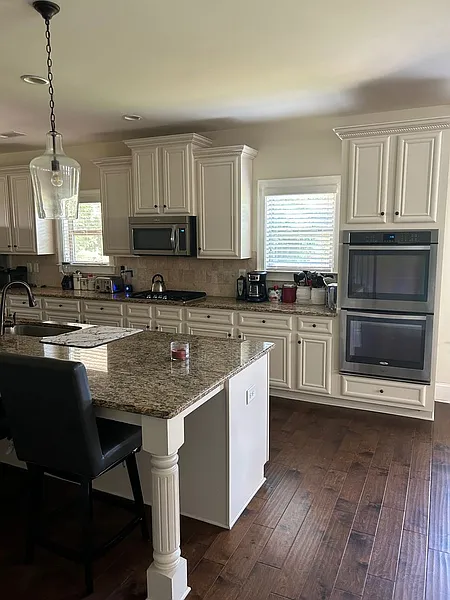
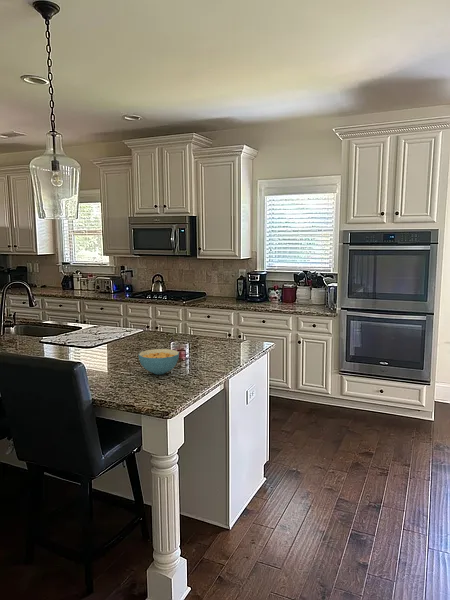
+ cereal bowl (159, 363)
